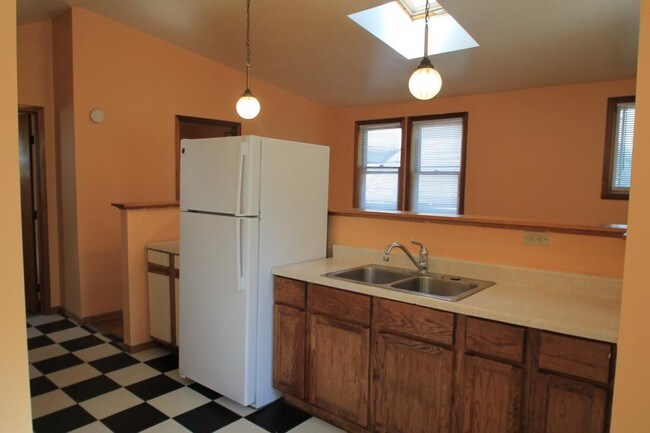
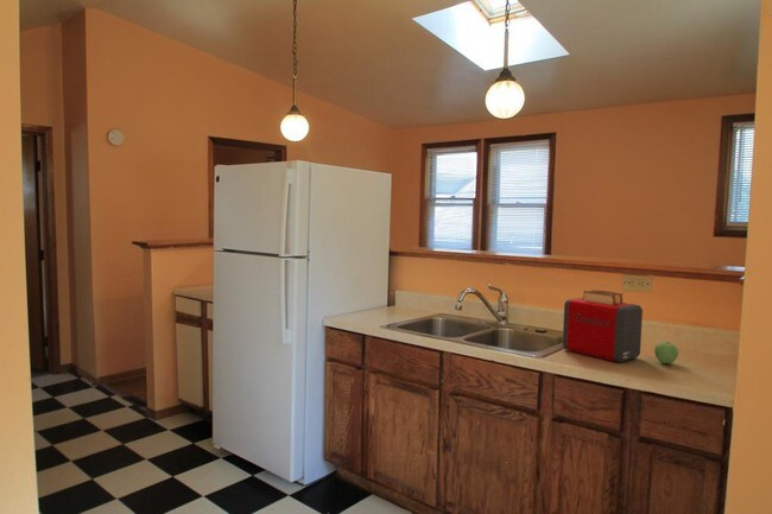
+ apple (666, 351)
+ toaster (600, 322)
